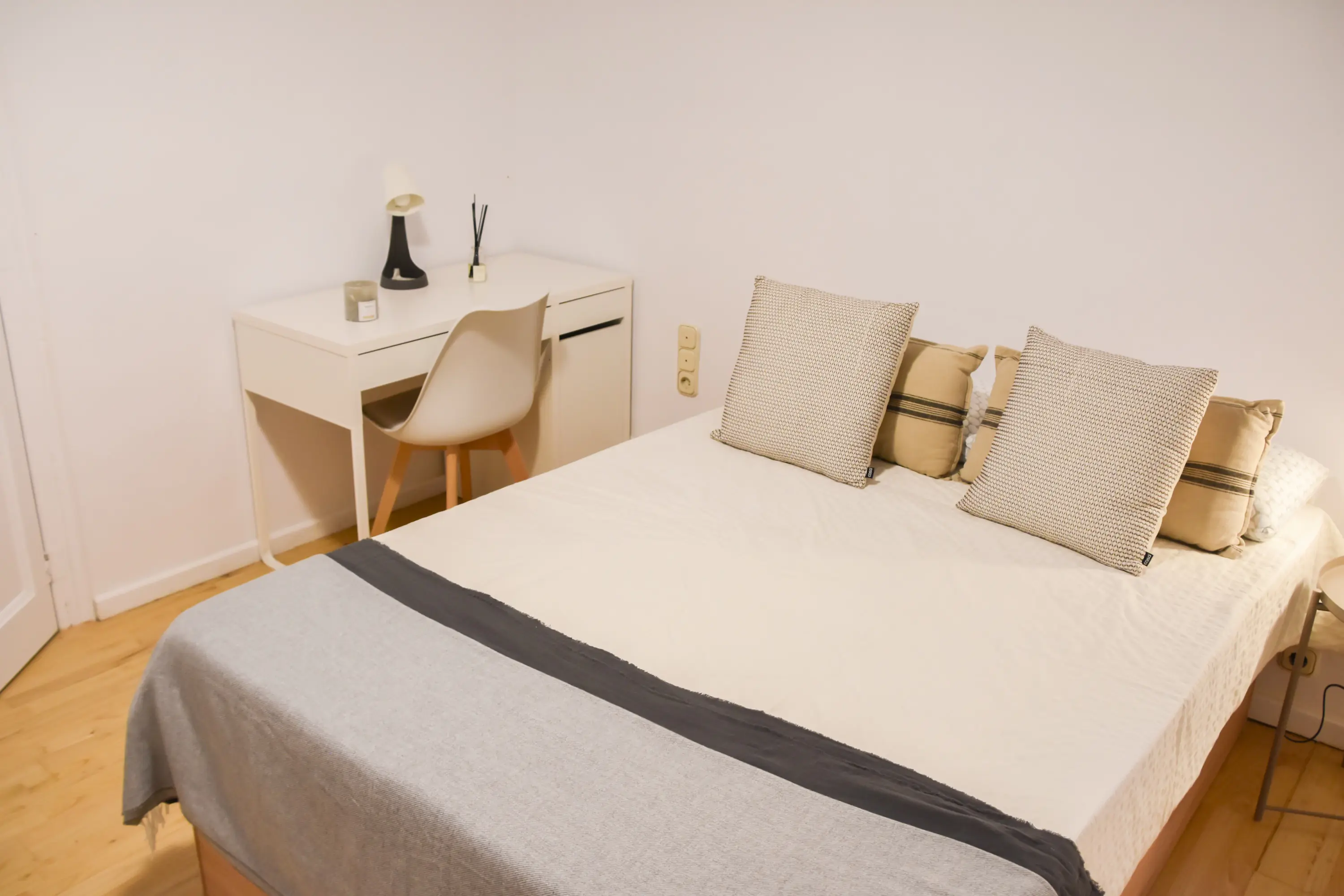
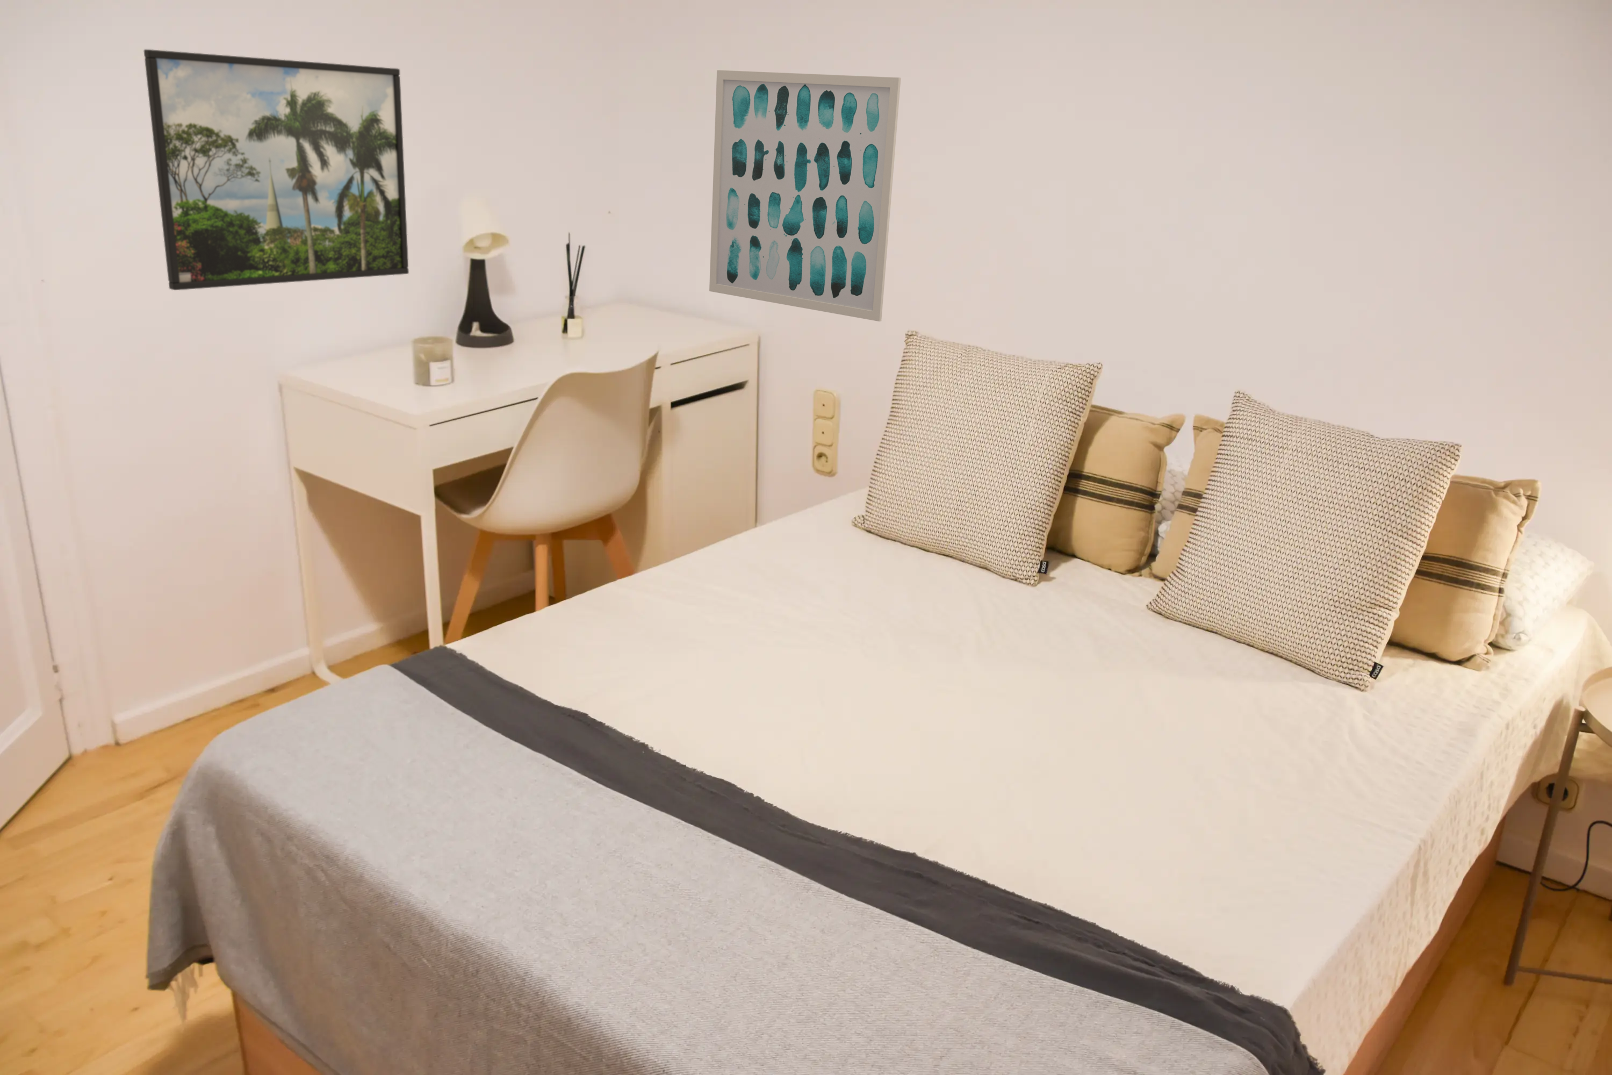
+ wall art (798, 193)
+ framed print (290, 173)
